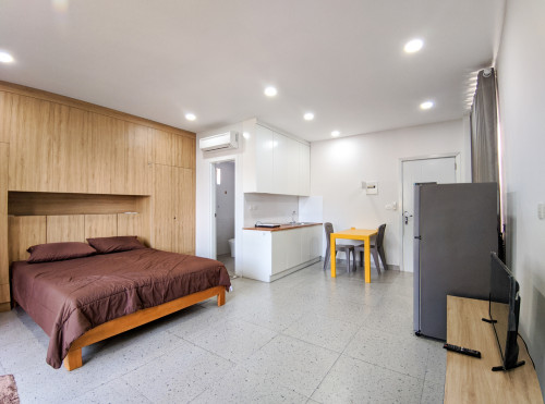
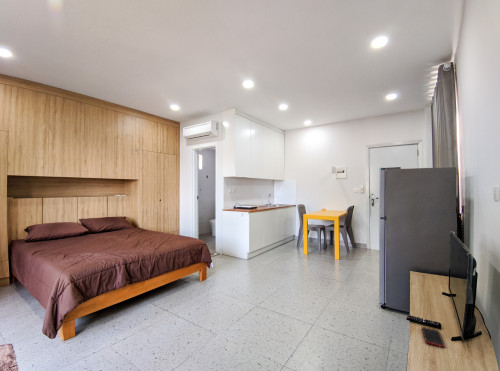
+ cell phone (432, 336)
